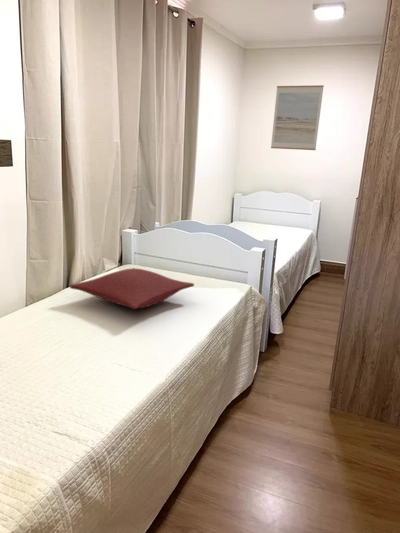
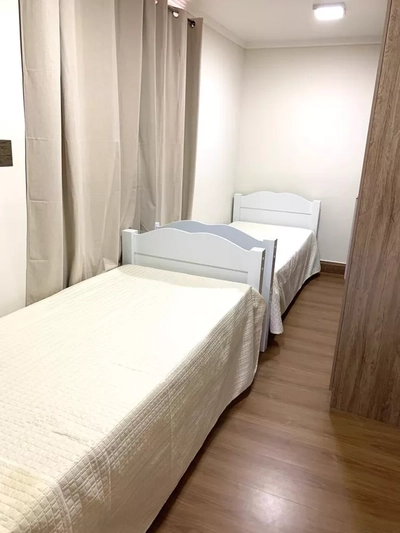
- wall art (296, 118)
- pillow (133, 287)
